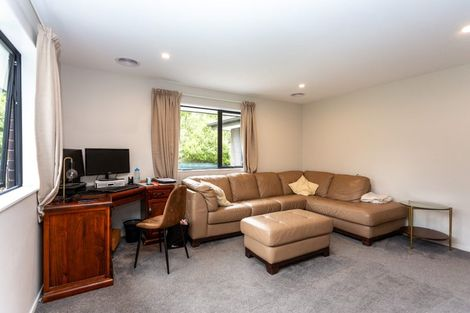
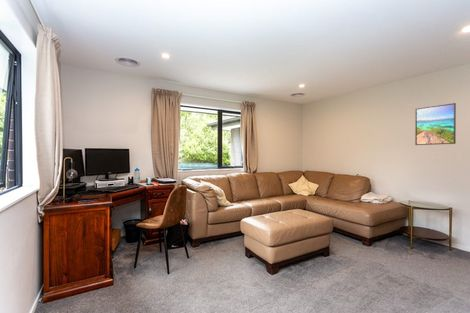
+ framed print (434, 125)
